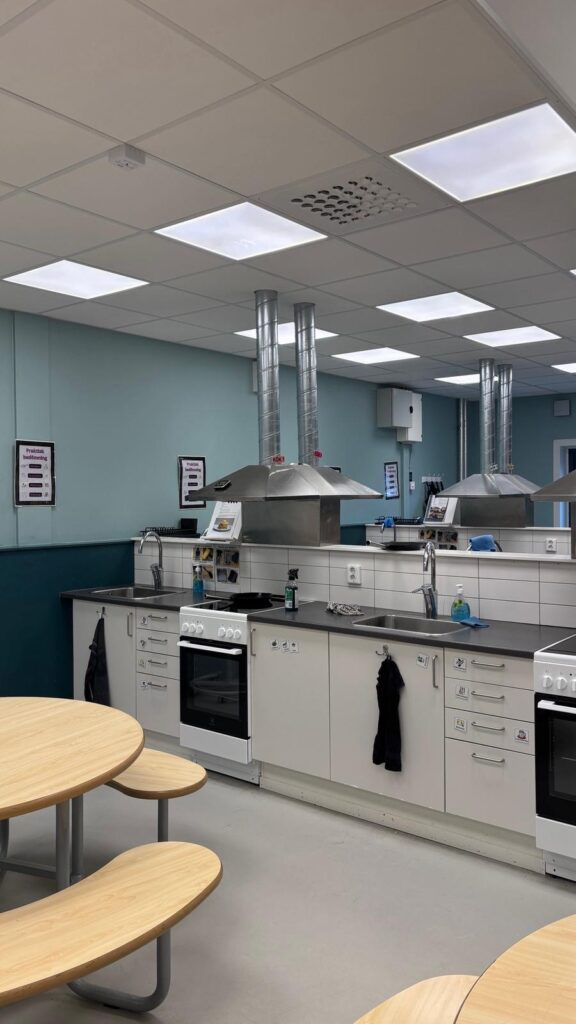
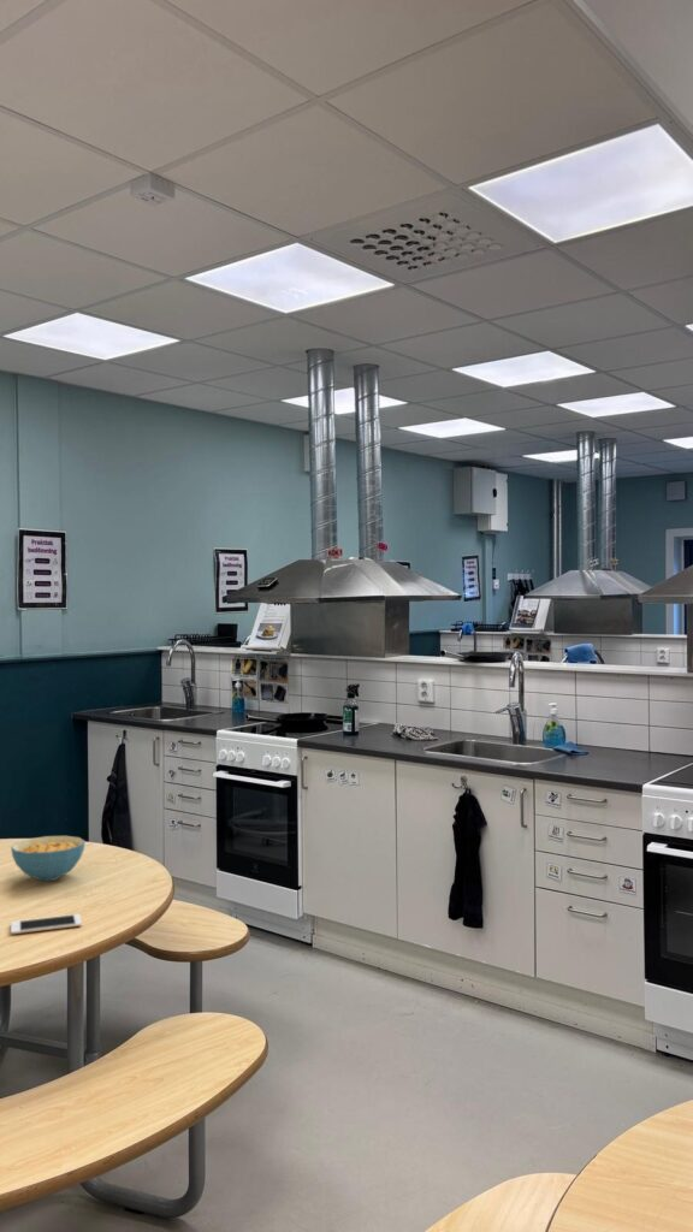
+ cell phone (46, 923)
+ cereal bowl (48, 860)
